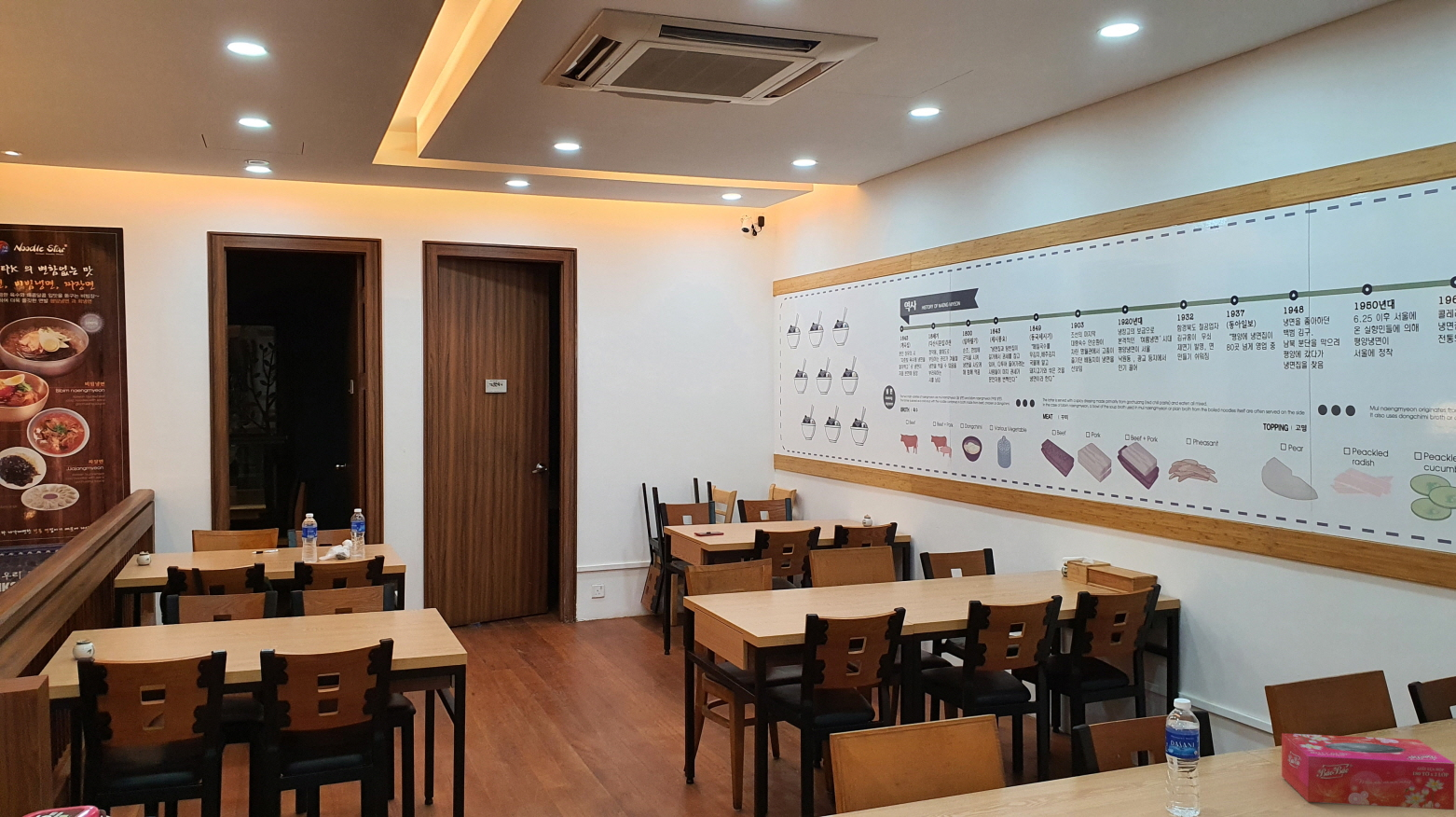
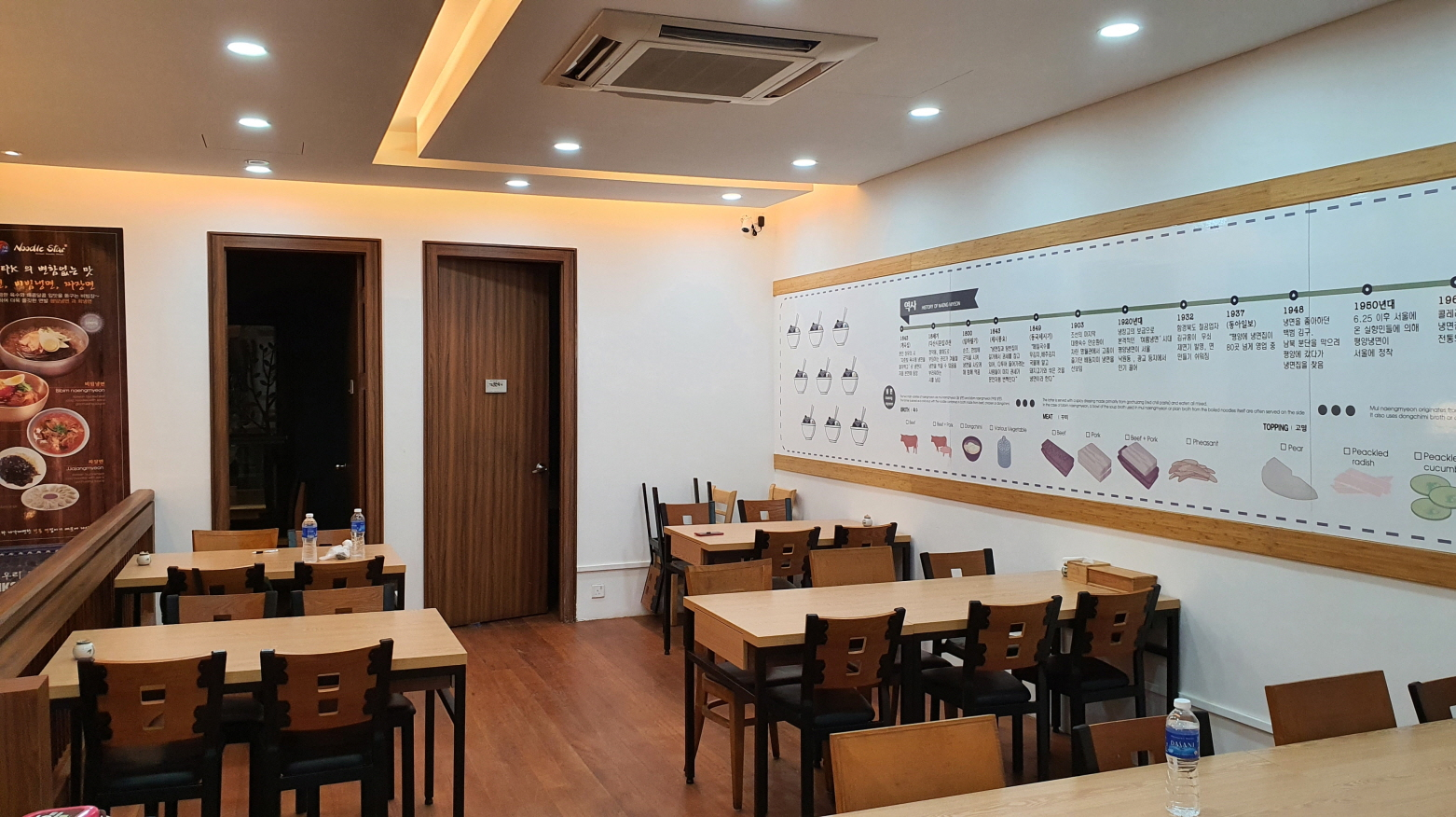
- tissue box (1364, 769)
